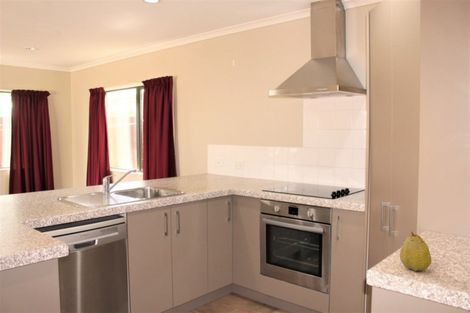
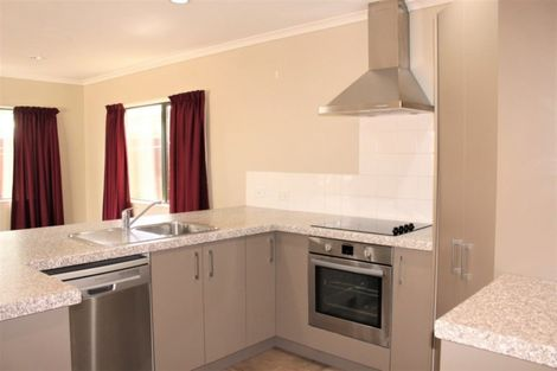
- fruit (415, 250)
